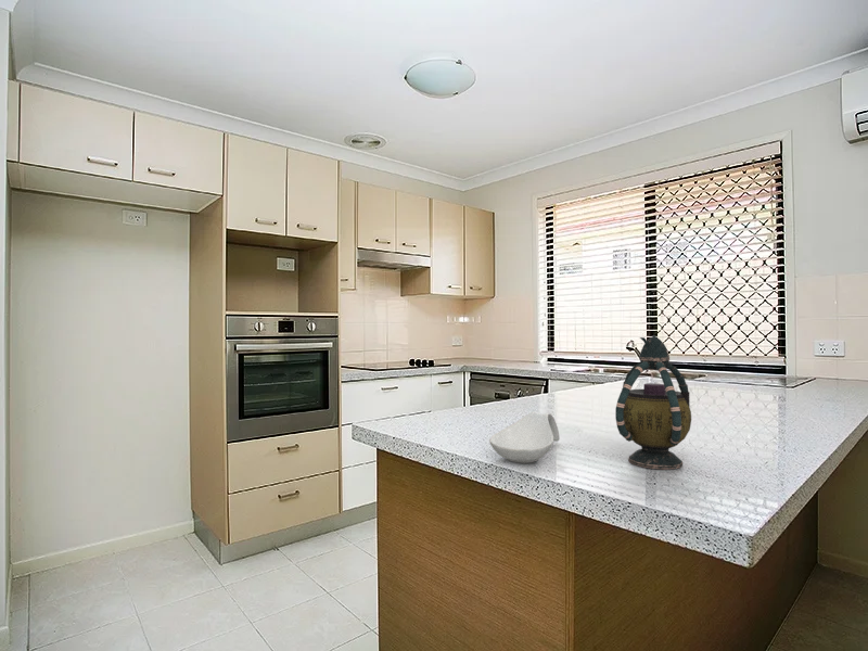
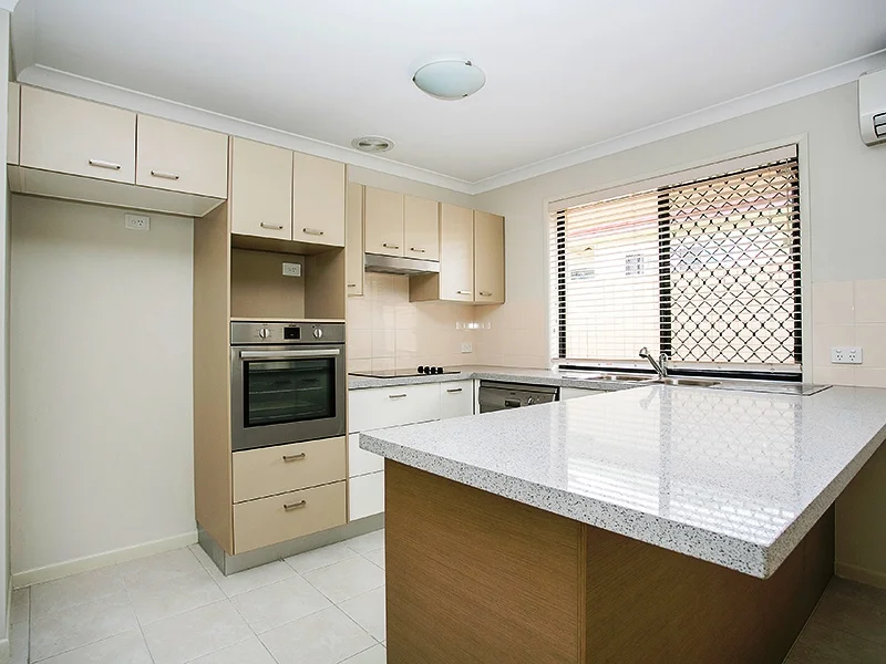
- spoon rest (531, 434)
- teapot (658, 396)
